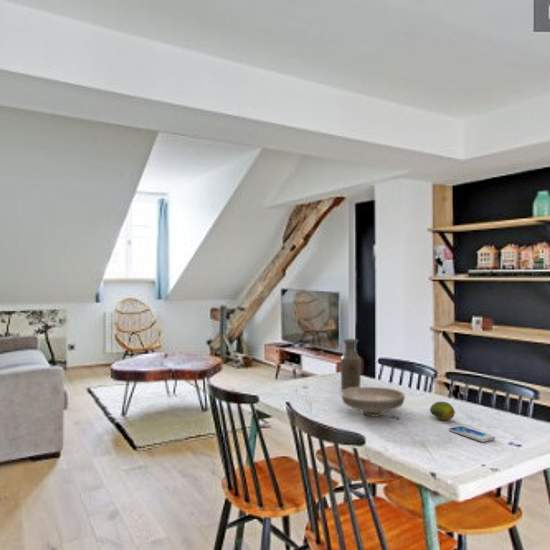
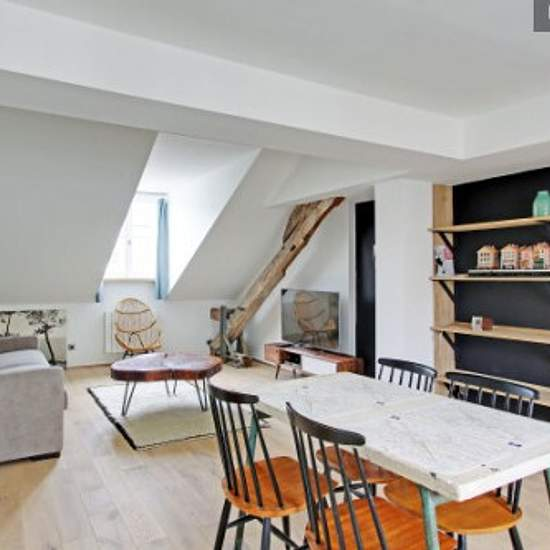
- smartphone (471, 433)
- bowl (372, 403)
- fruit (442, 410)
- bottle (350, 365)
